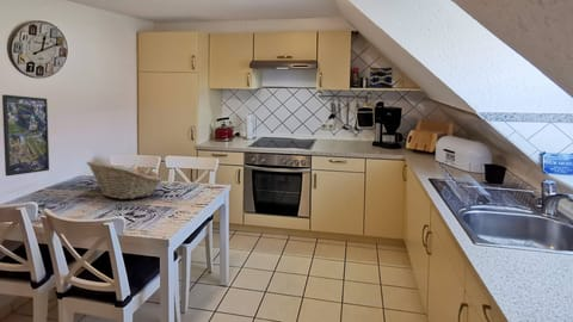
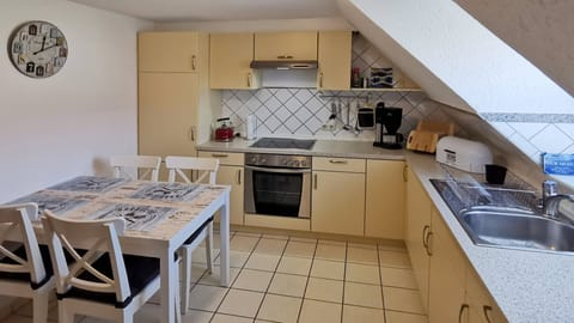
- fruit basket (124, 178)
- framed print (26, 135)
